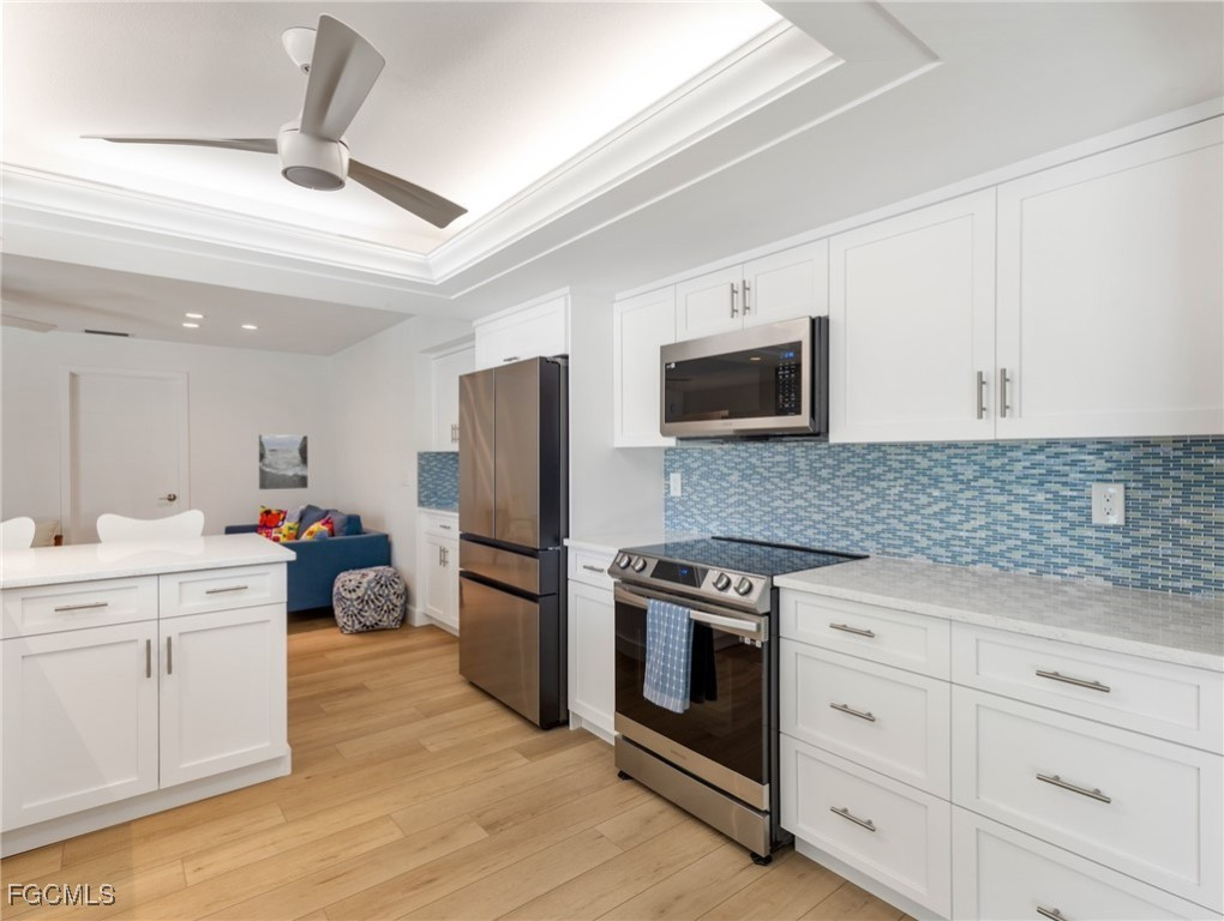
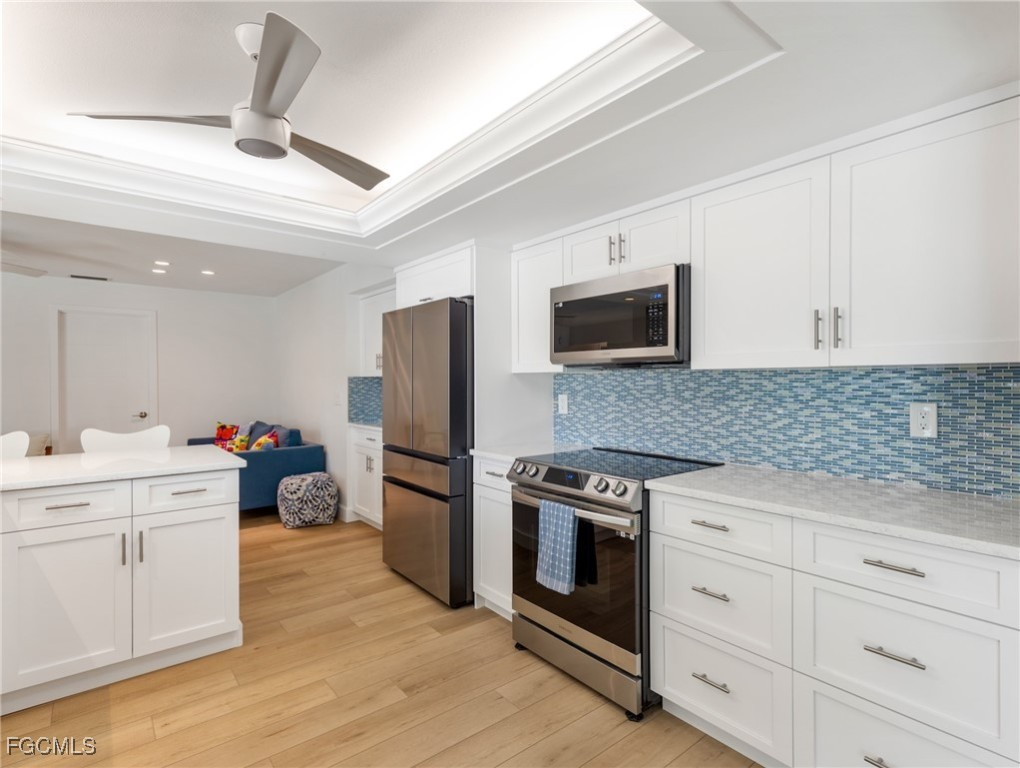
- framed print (283, 462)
